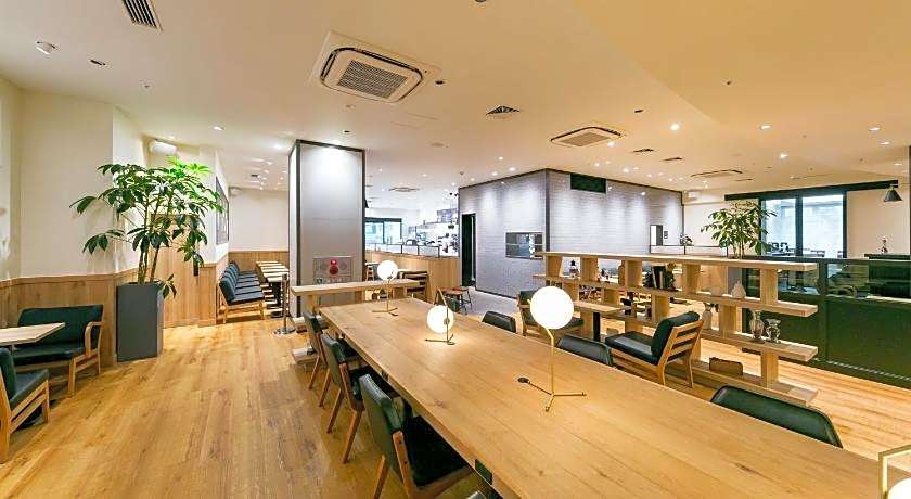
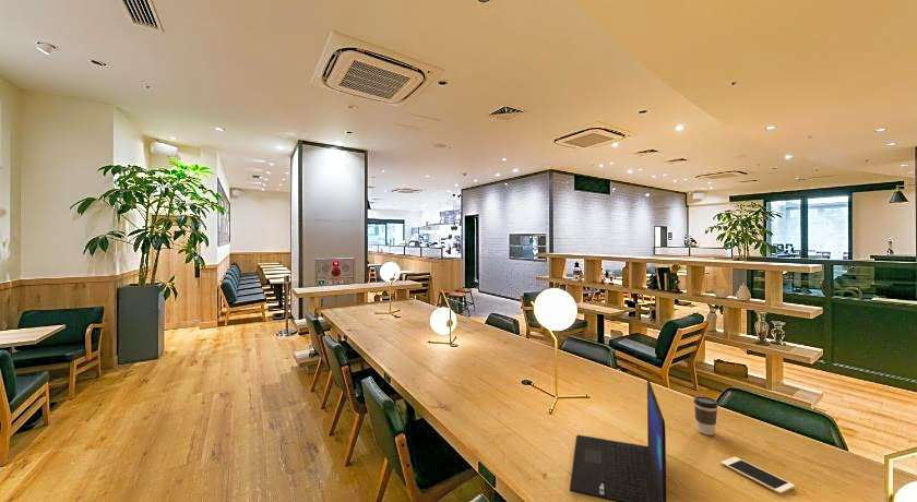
+ coffee cup (705, 415)
+ laptop (609, 440)
+ cell phone (755, 474)
